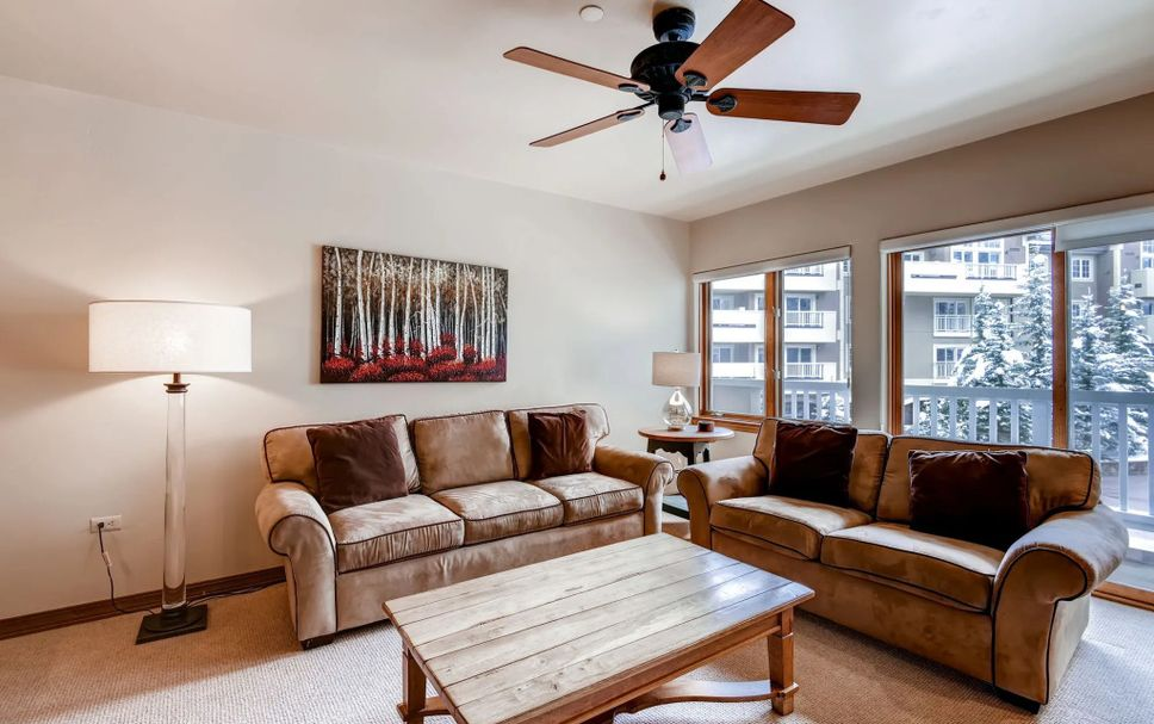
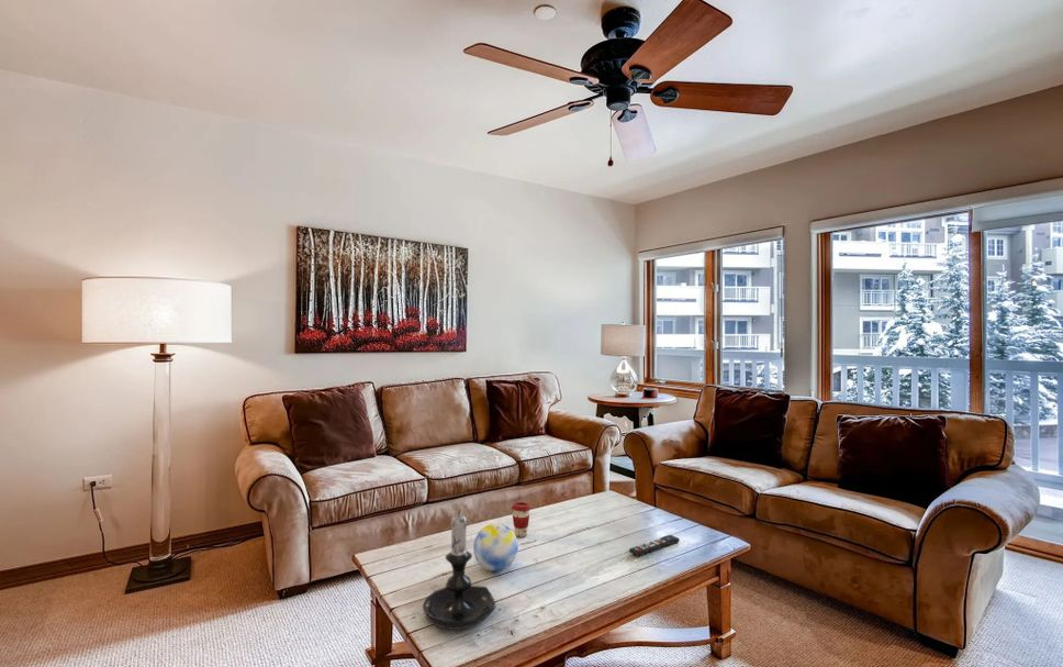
+ coffee cup (521, 519)
+ remote control (654, 544)
+ decorative ball (495, 546)
+ candle holder (460, 562)
